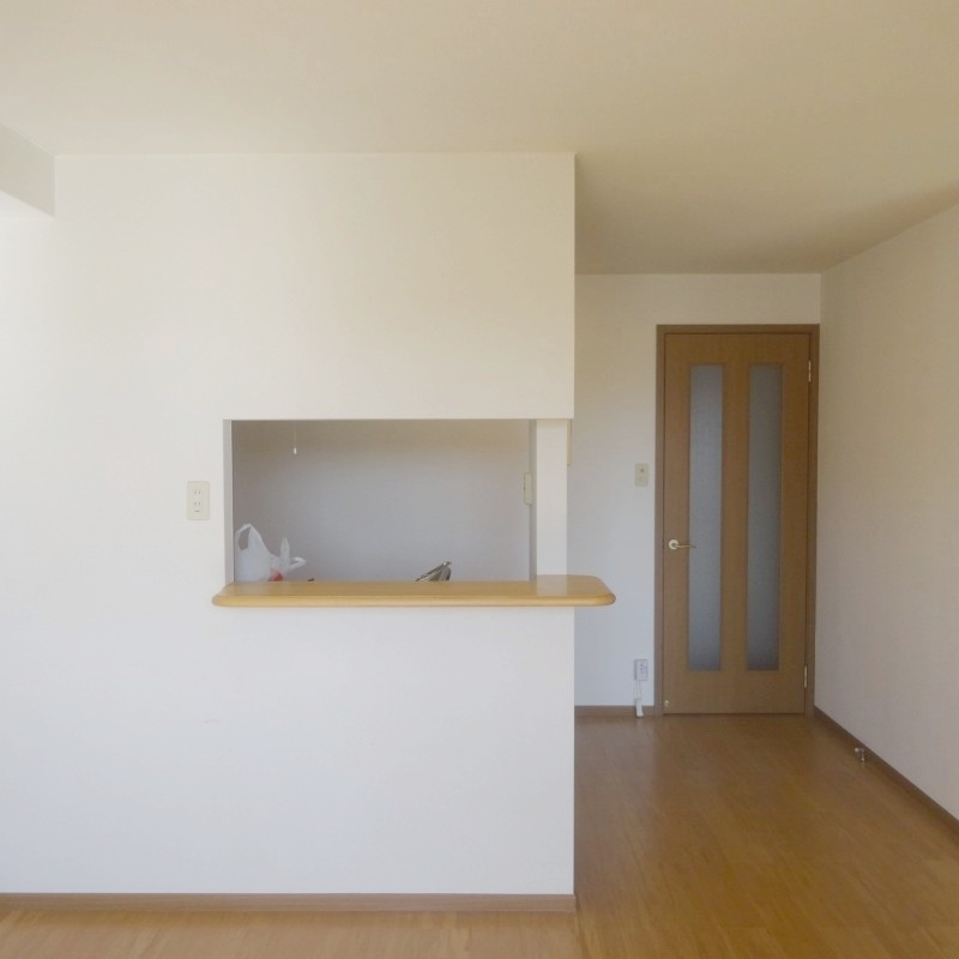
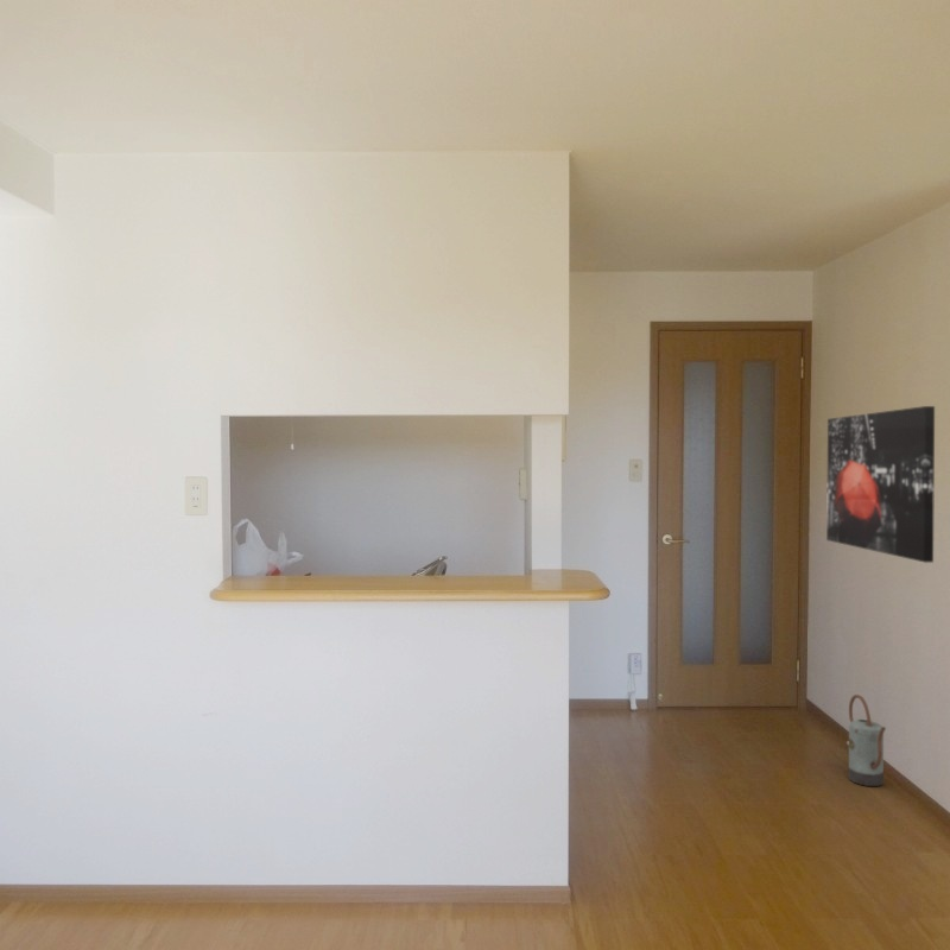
+ wall art (873, 481)
+ watering can (866, 740)
